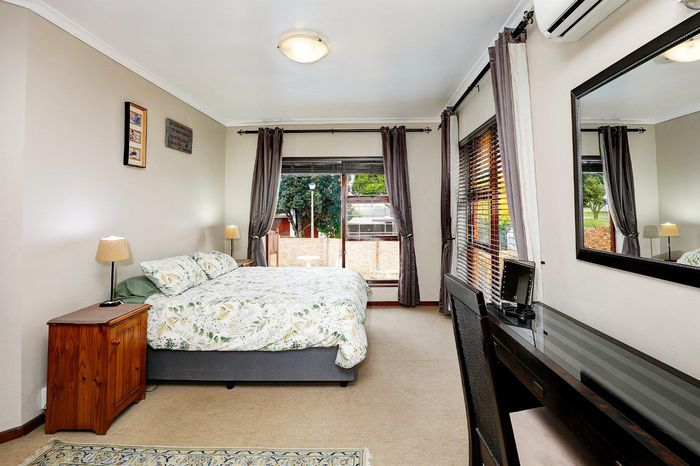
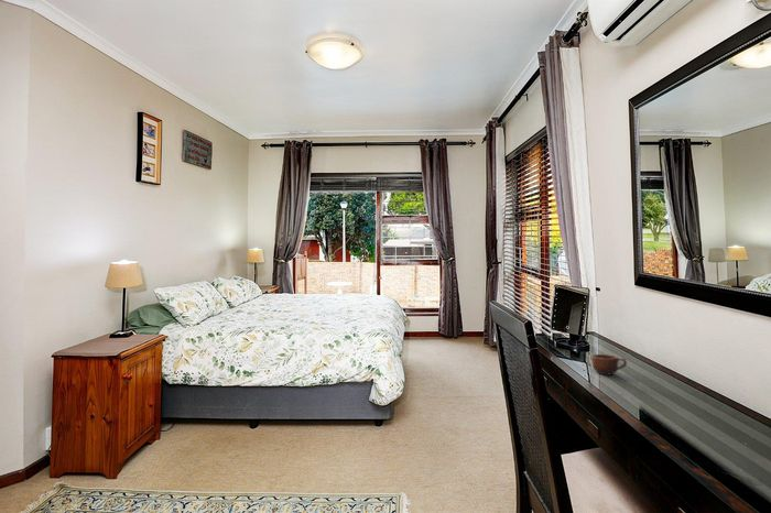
+ mug (607, 363)
